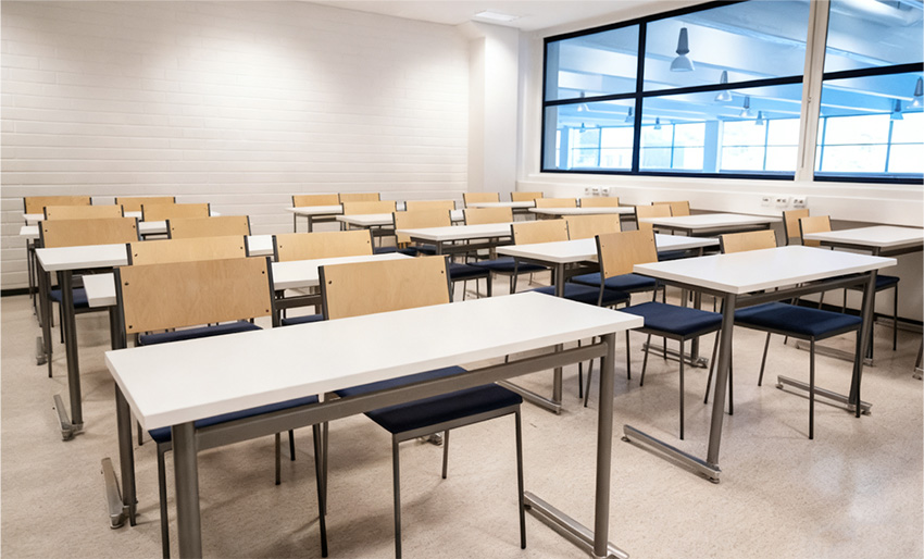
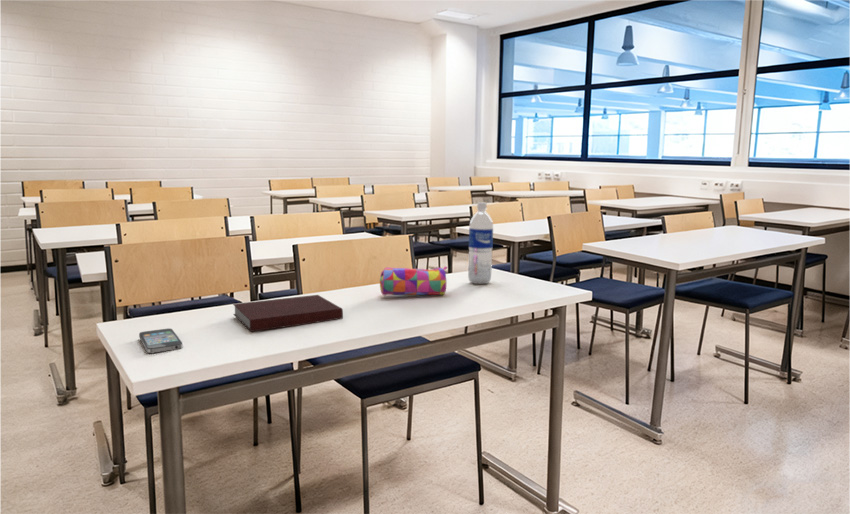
+ pencil case (413, 281)
+ notebook (287, 311)
+ smartphone (160, 340)
+ water bottle (480, 242)
